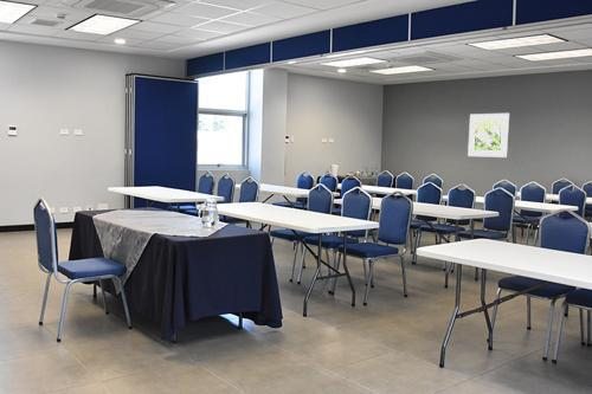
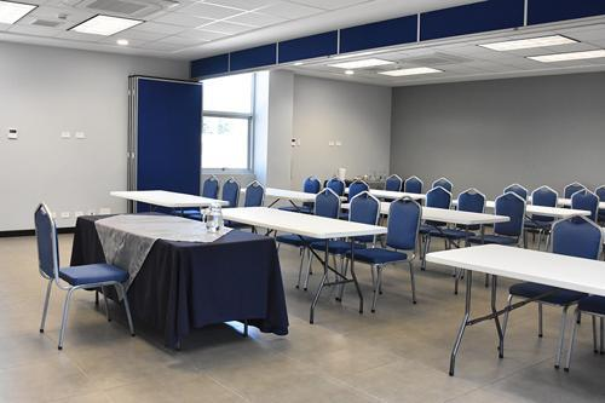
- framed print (488, 135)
